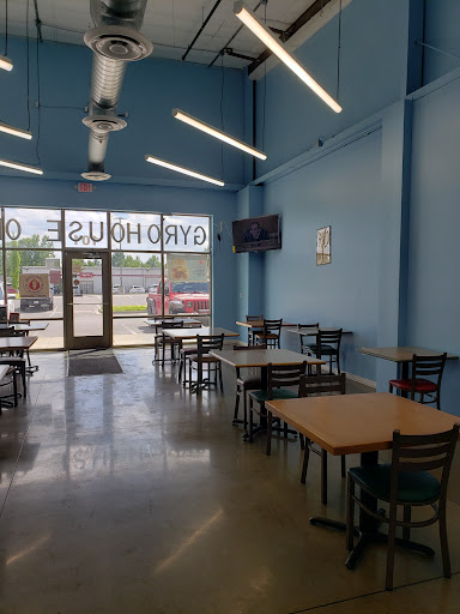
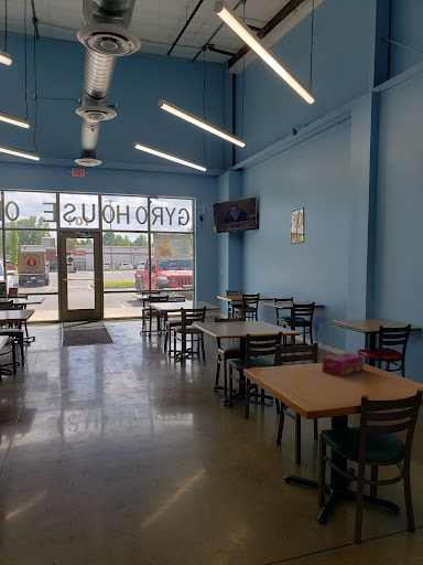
+ tissue box (343, 363)
